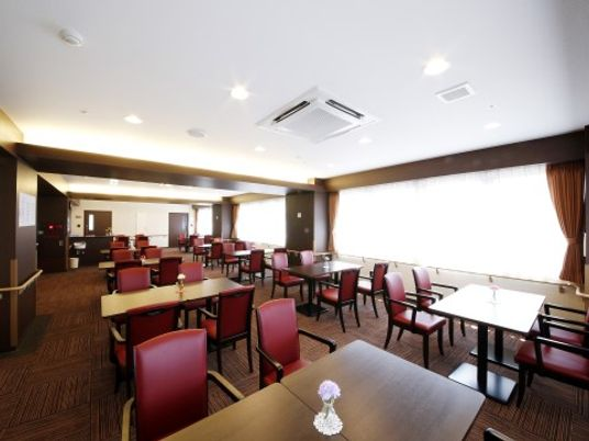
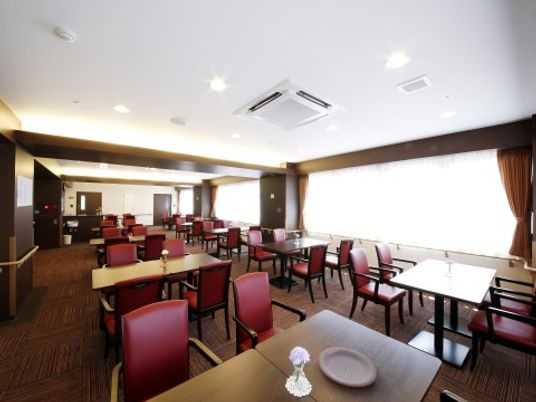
+ plate (346, 366)
